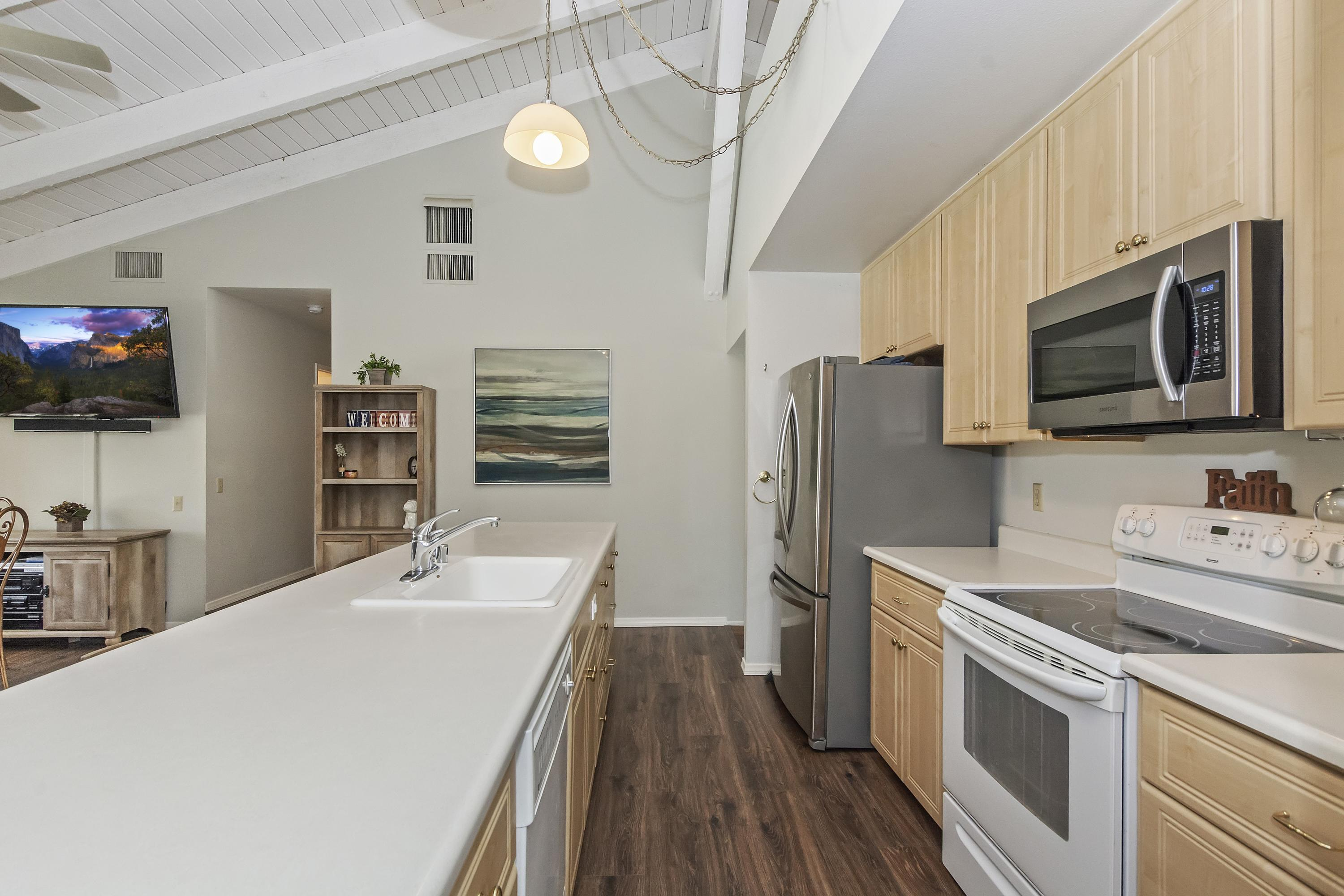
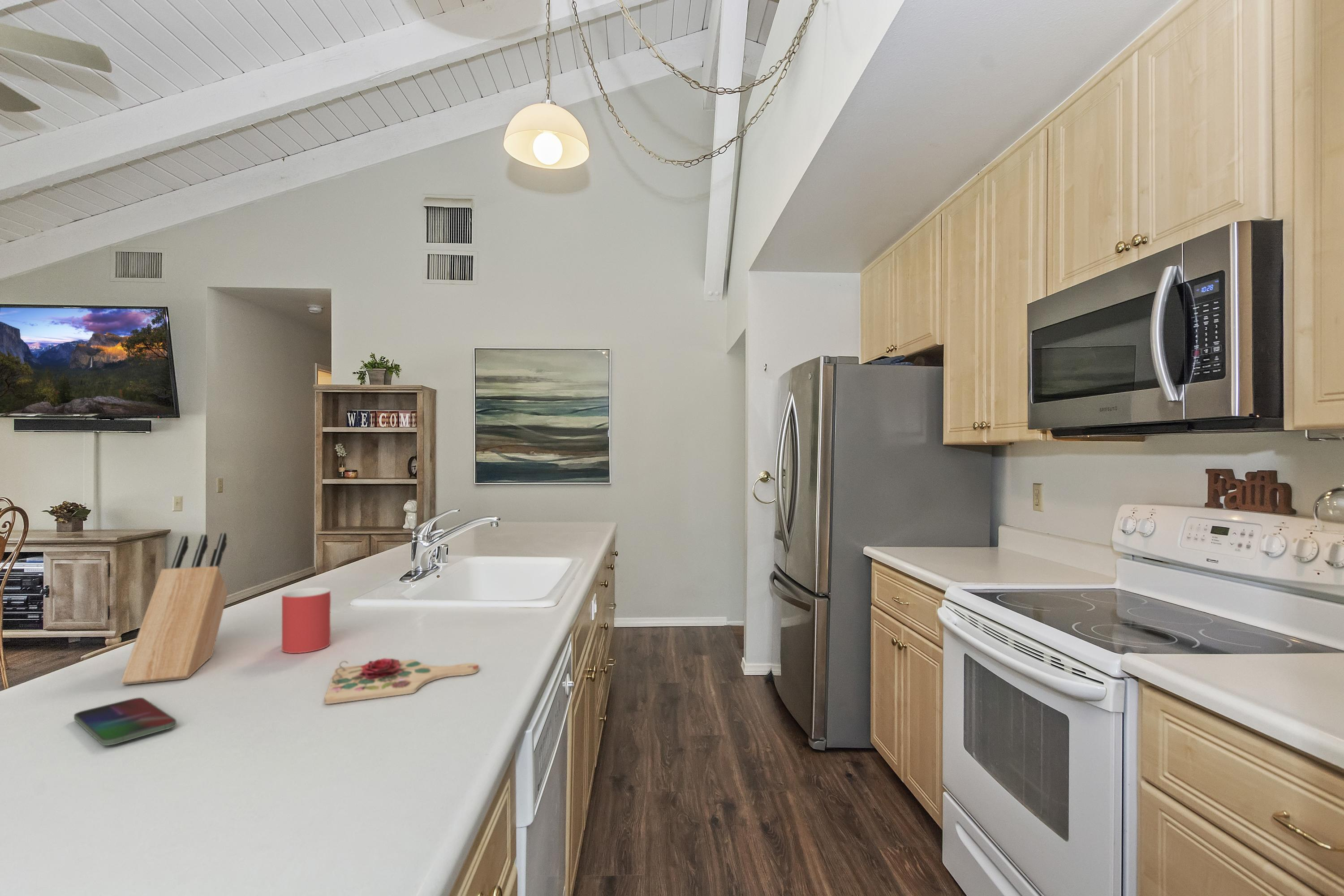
+ cutting board (407, 670)
+ knife block (184, 599)
+ mug (304, 616)
+ smartphone (124, 719)
